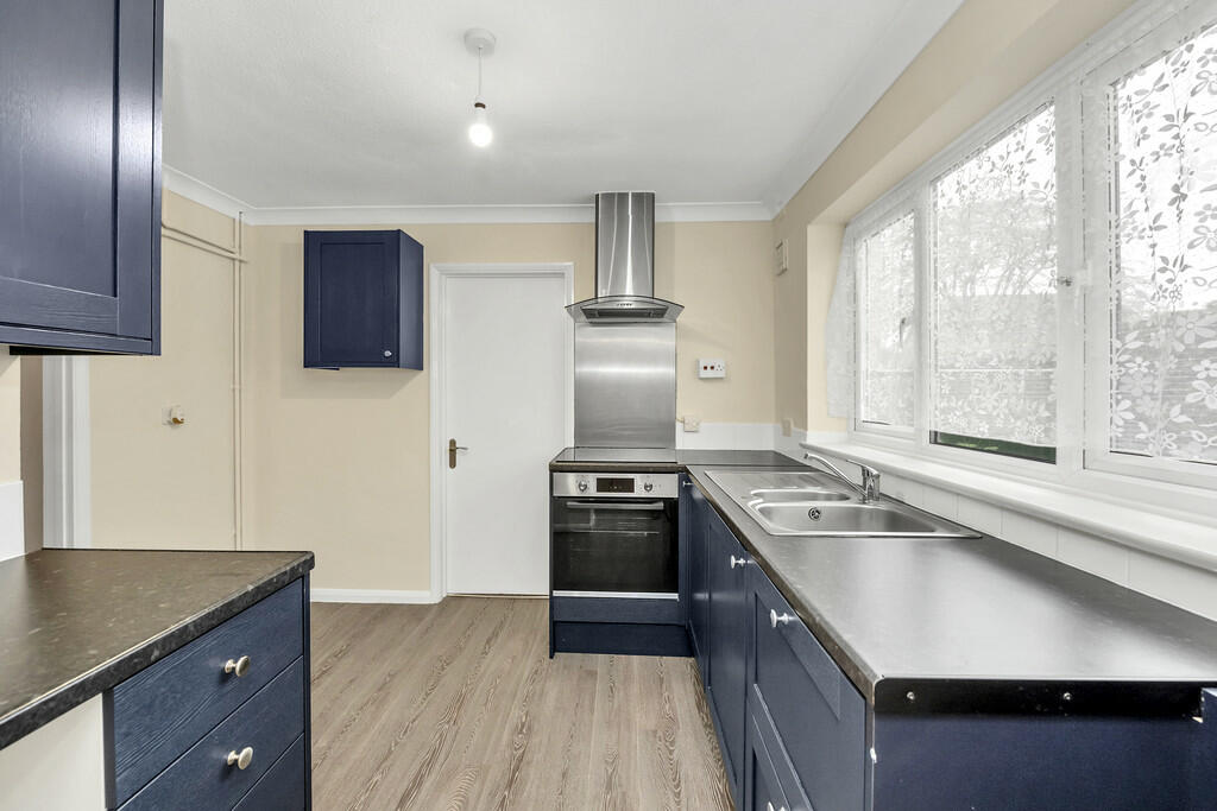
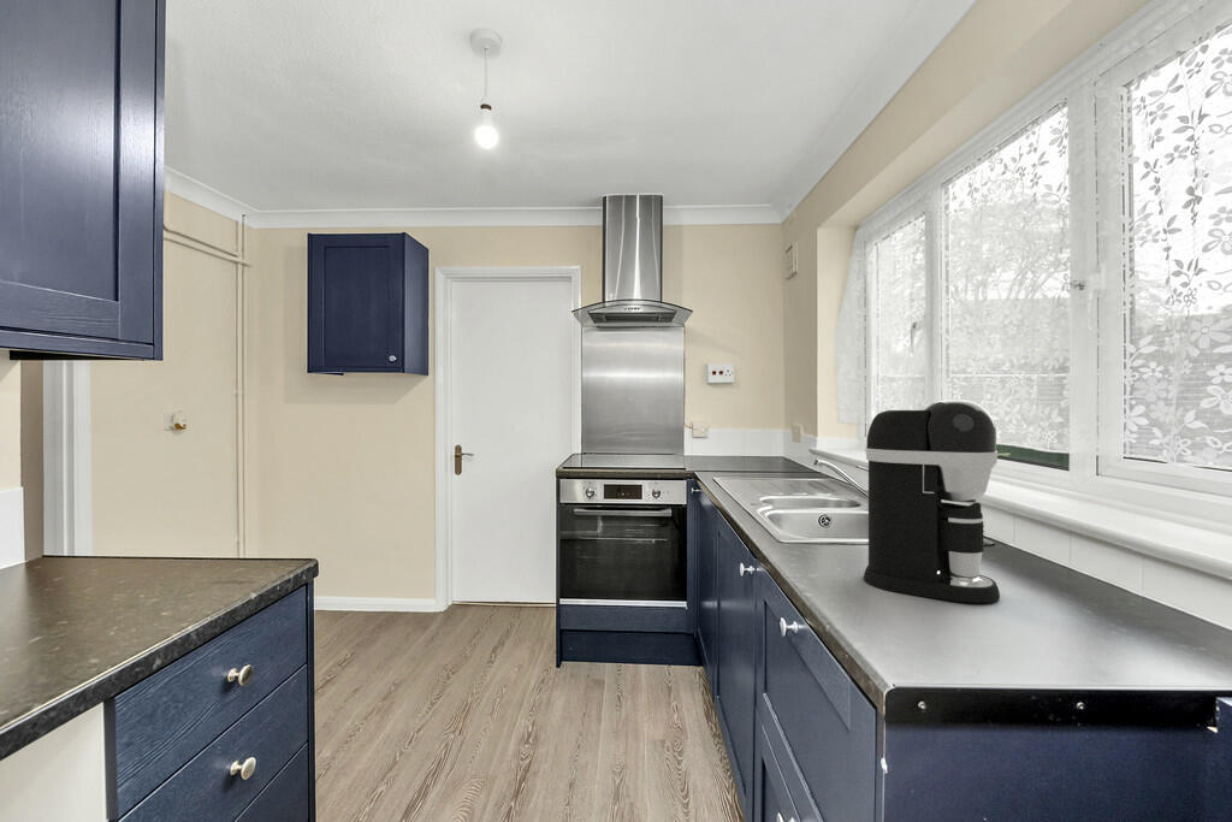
+ coffee maker (928, 493)
